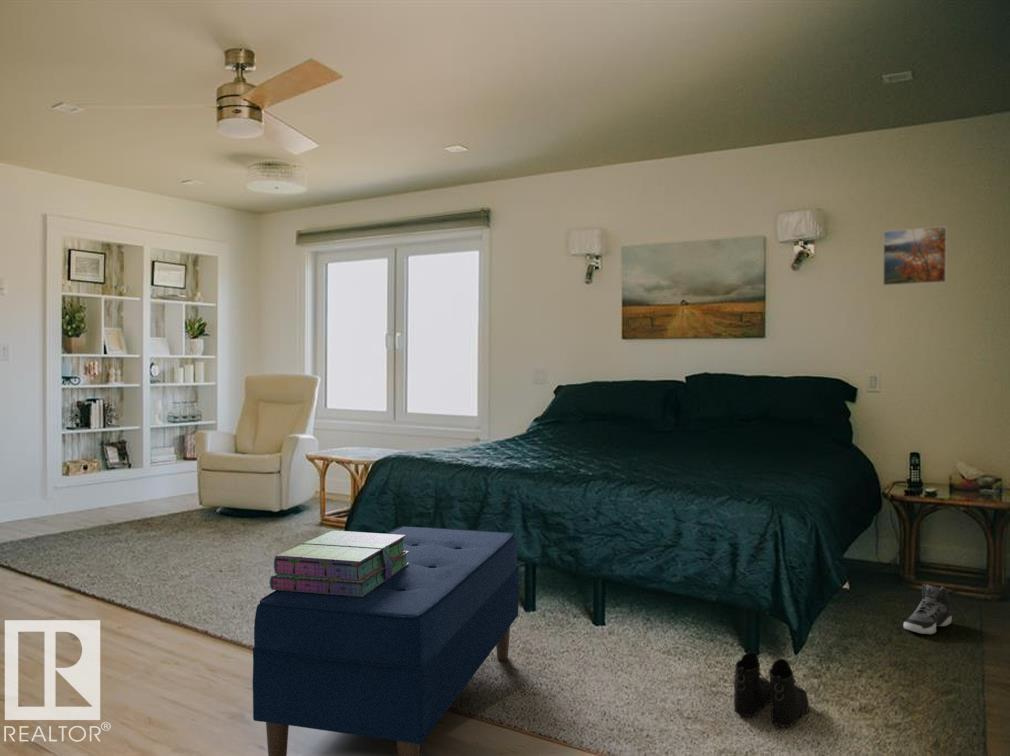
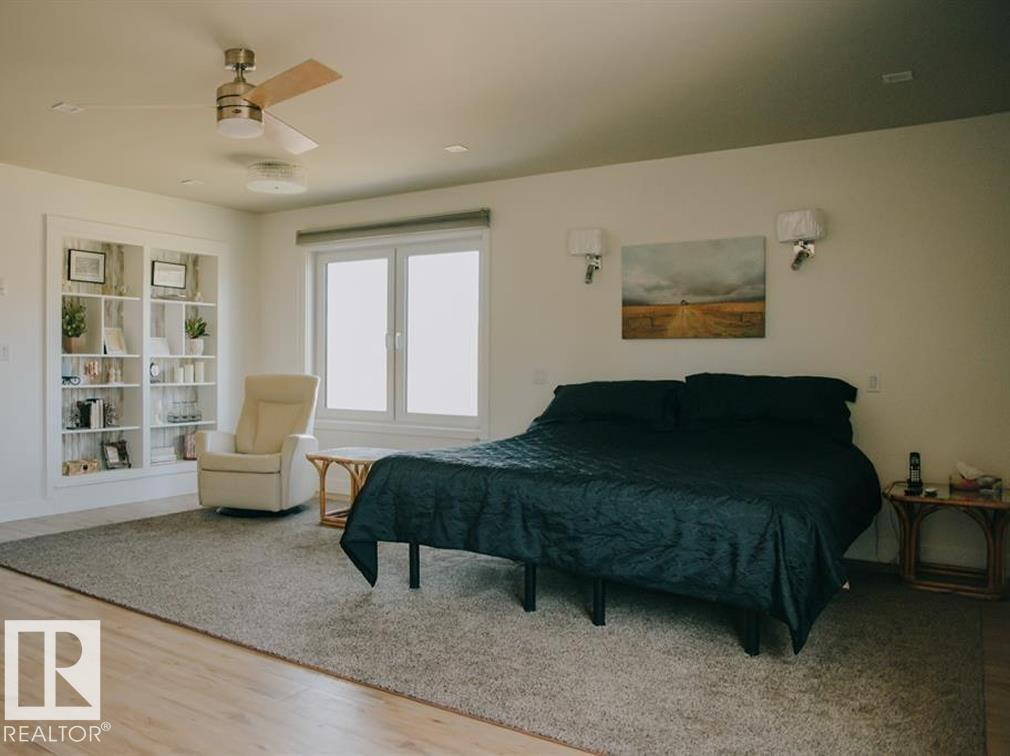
- sneaker (926, 607)
- stack of books (343, 559)
- boots (770, 681)
- bench (408, 633)
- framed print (914, 256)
